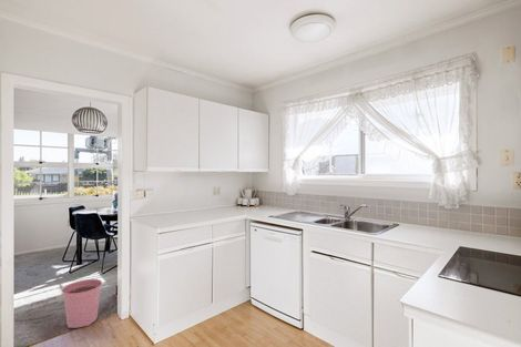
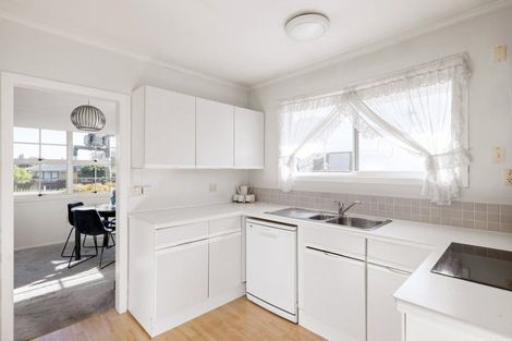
- plant pot (82, 303)
